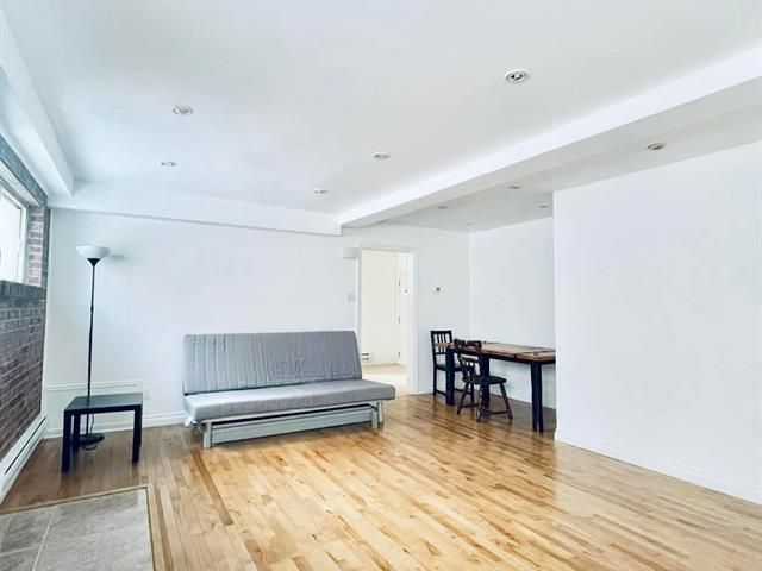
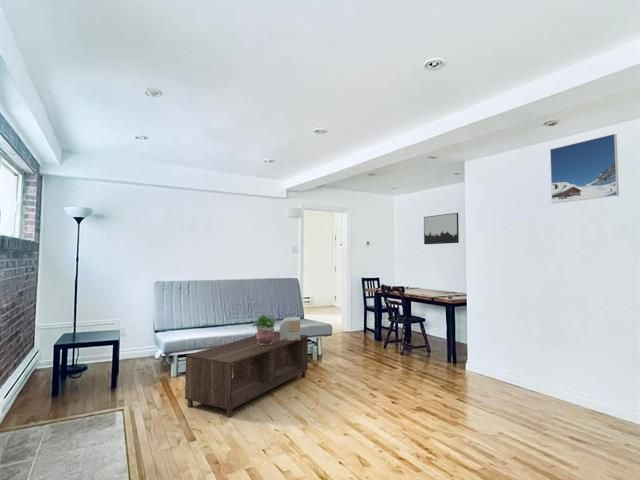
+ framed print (582, 170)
+ potted plant (266, 328)
+ wall art (440, 229)
+ coffee table (253, 366)
+ decorative box (289, 328)
